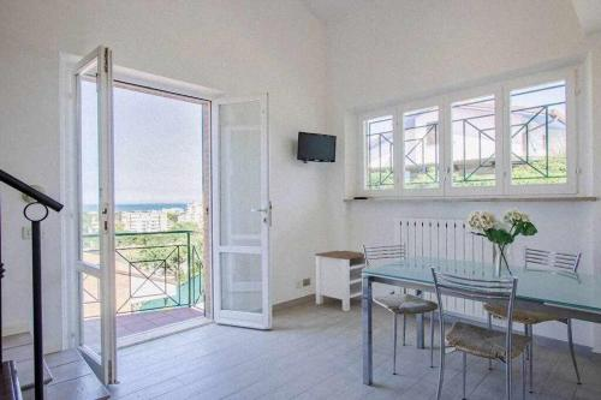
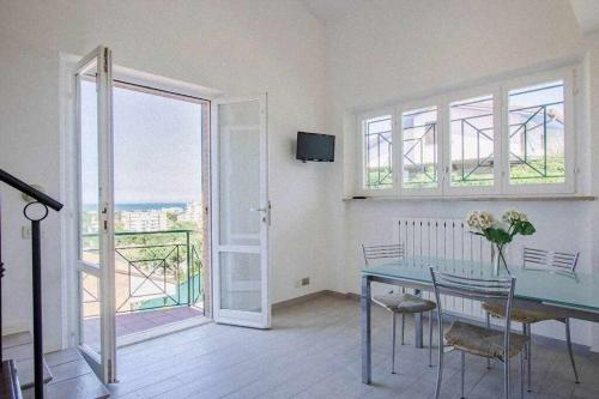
- side table (343, 277)
